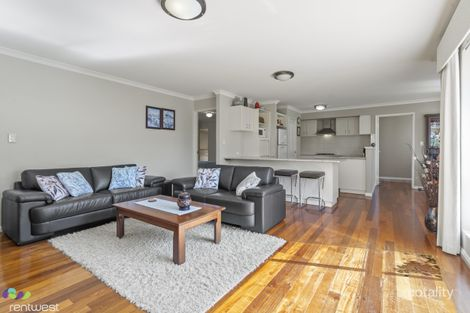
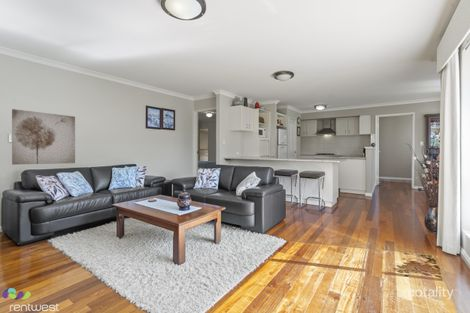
+ wall art (46, 138)
